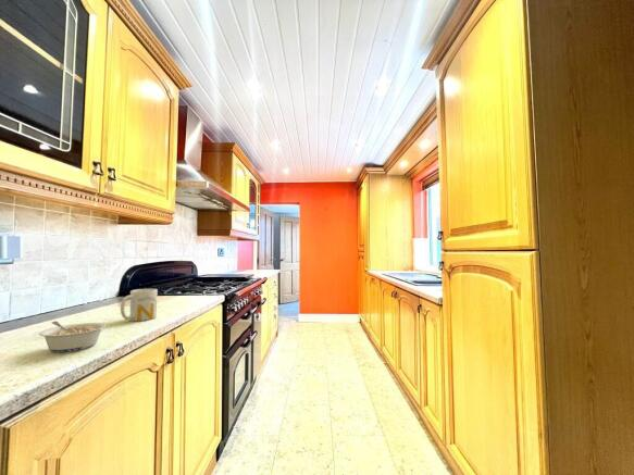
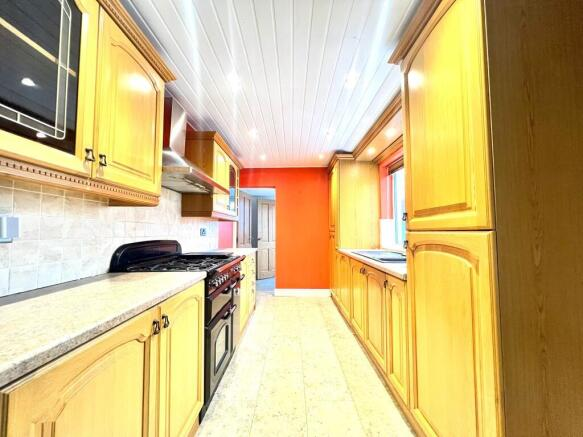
- legume (72, 336)
- mug (140, 304)
